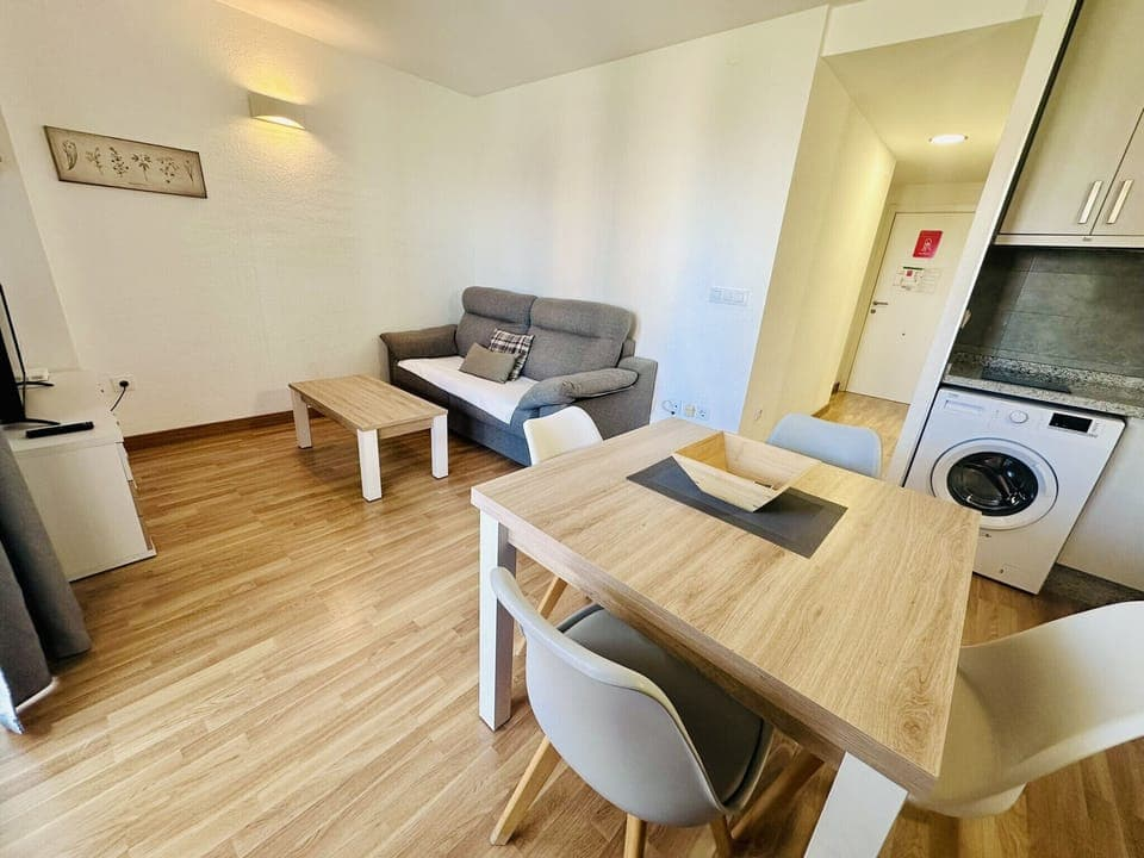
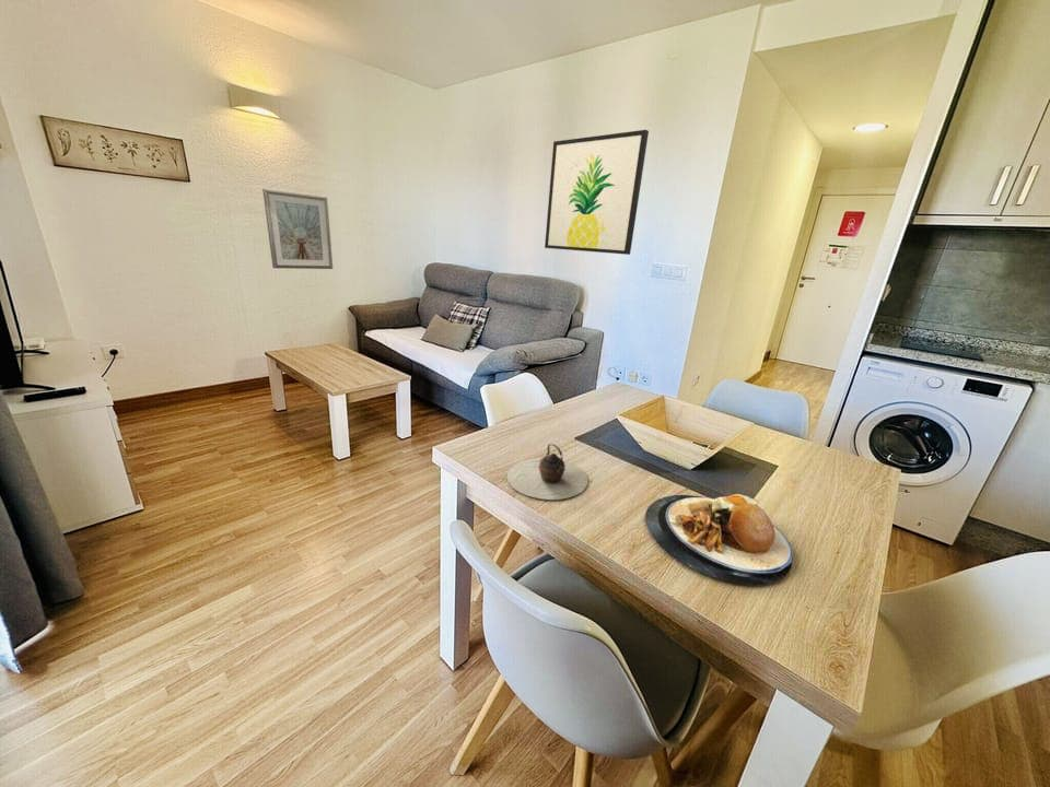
+ picture frame (300, 232)
+ wall art (591, 196)
+ plate (718, 517)
+ teapot (549, 461)
